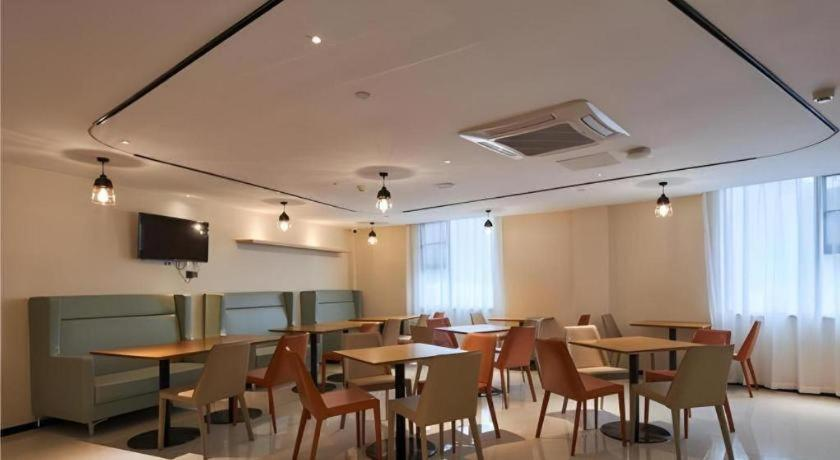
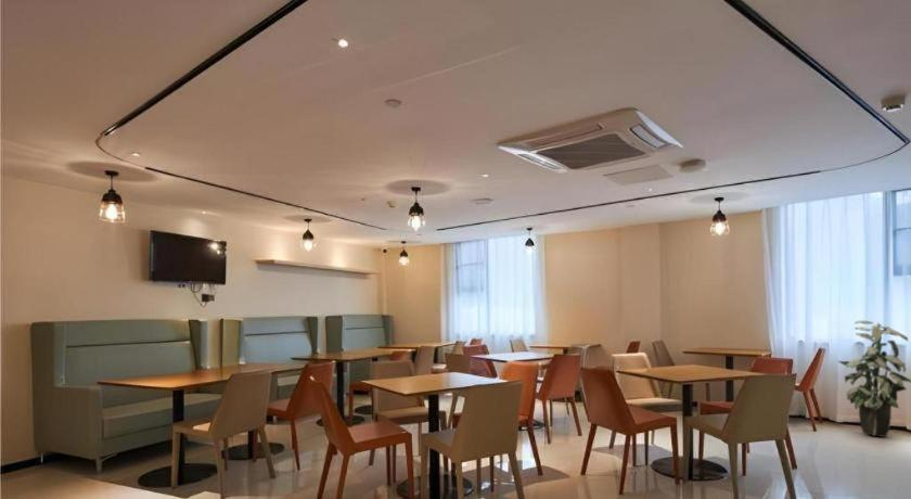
+ indoor plant (872, 376)
